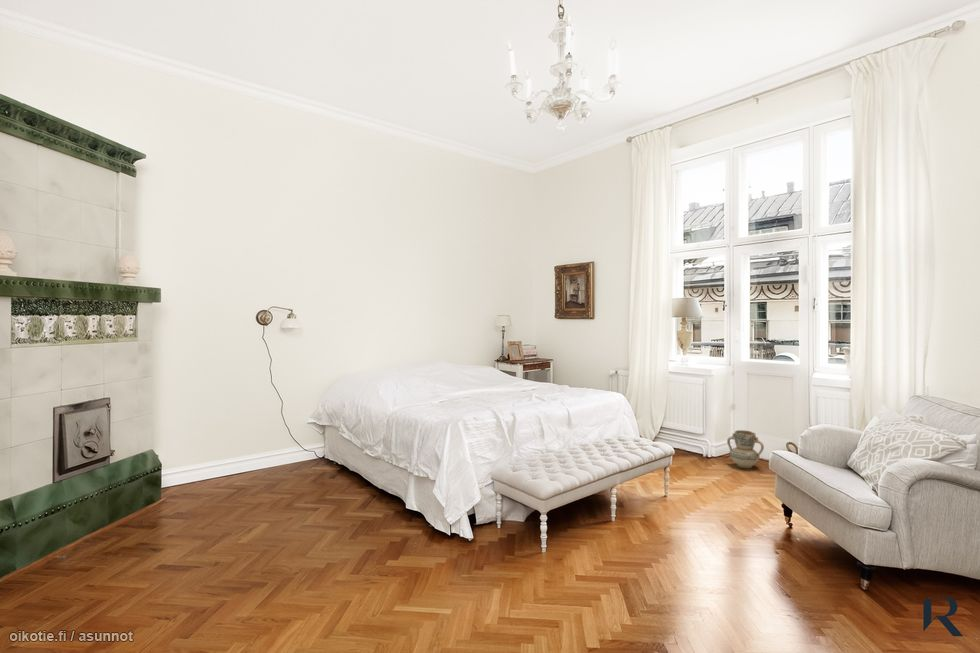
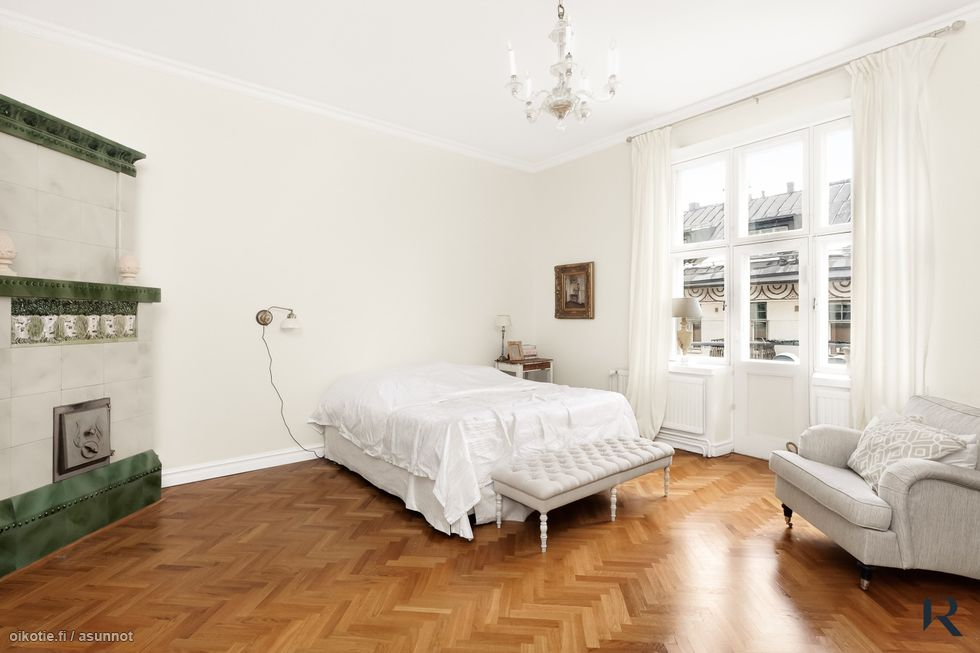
- ceramic jug (744, 449)
